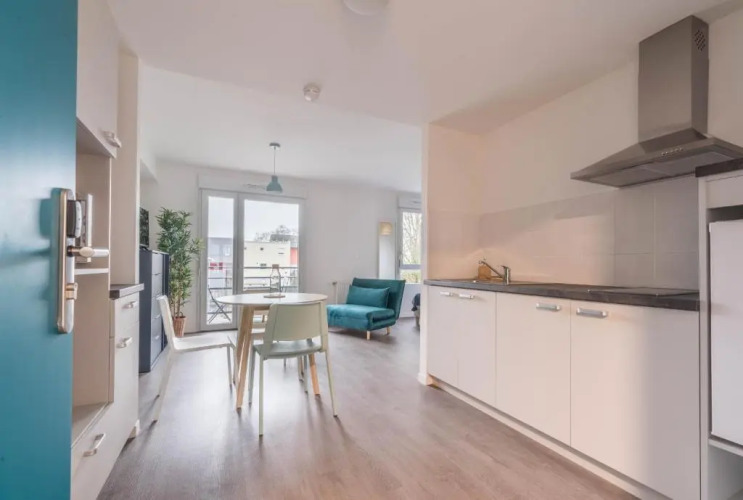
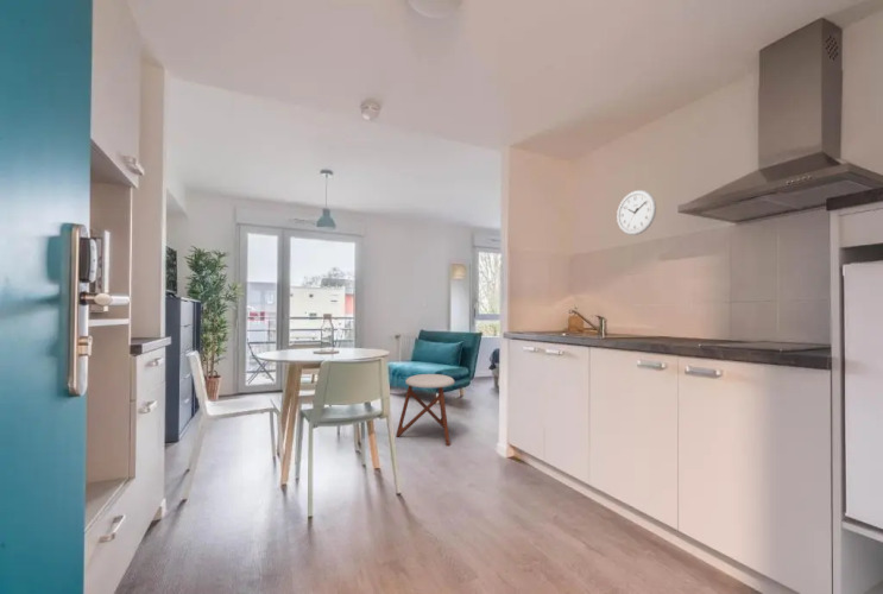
+ wall clock (635, 213)
+ stool (431, 405)
